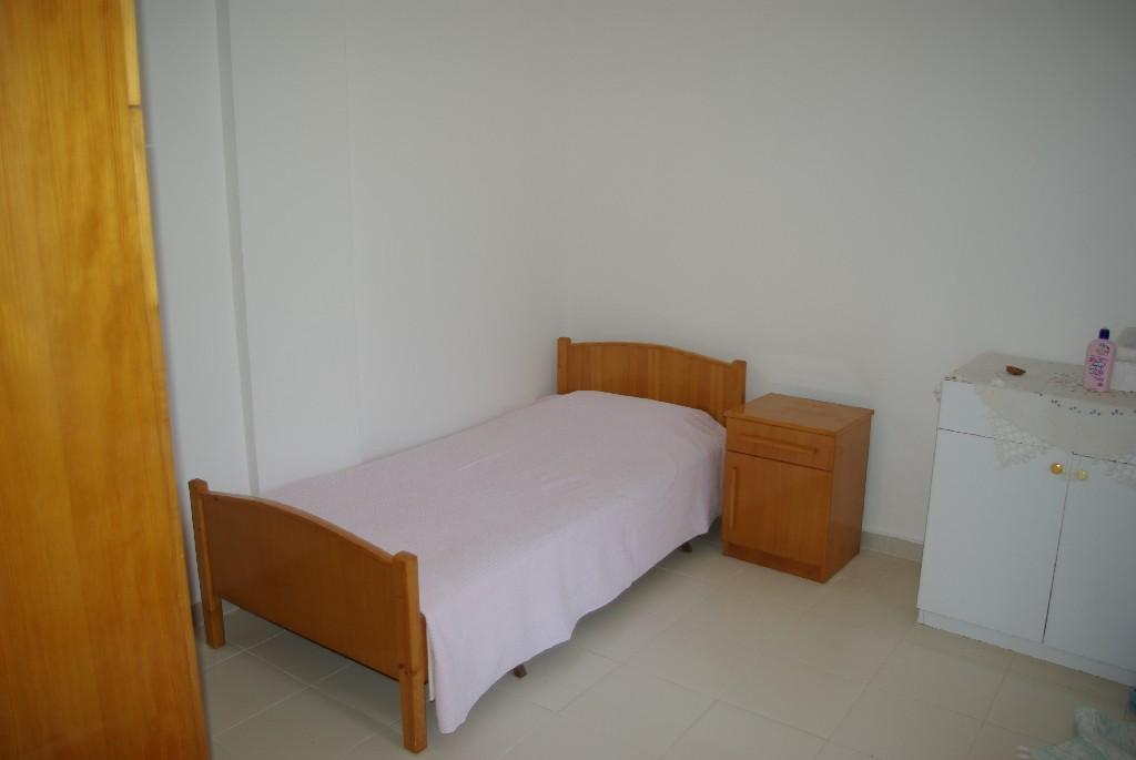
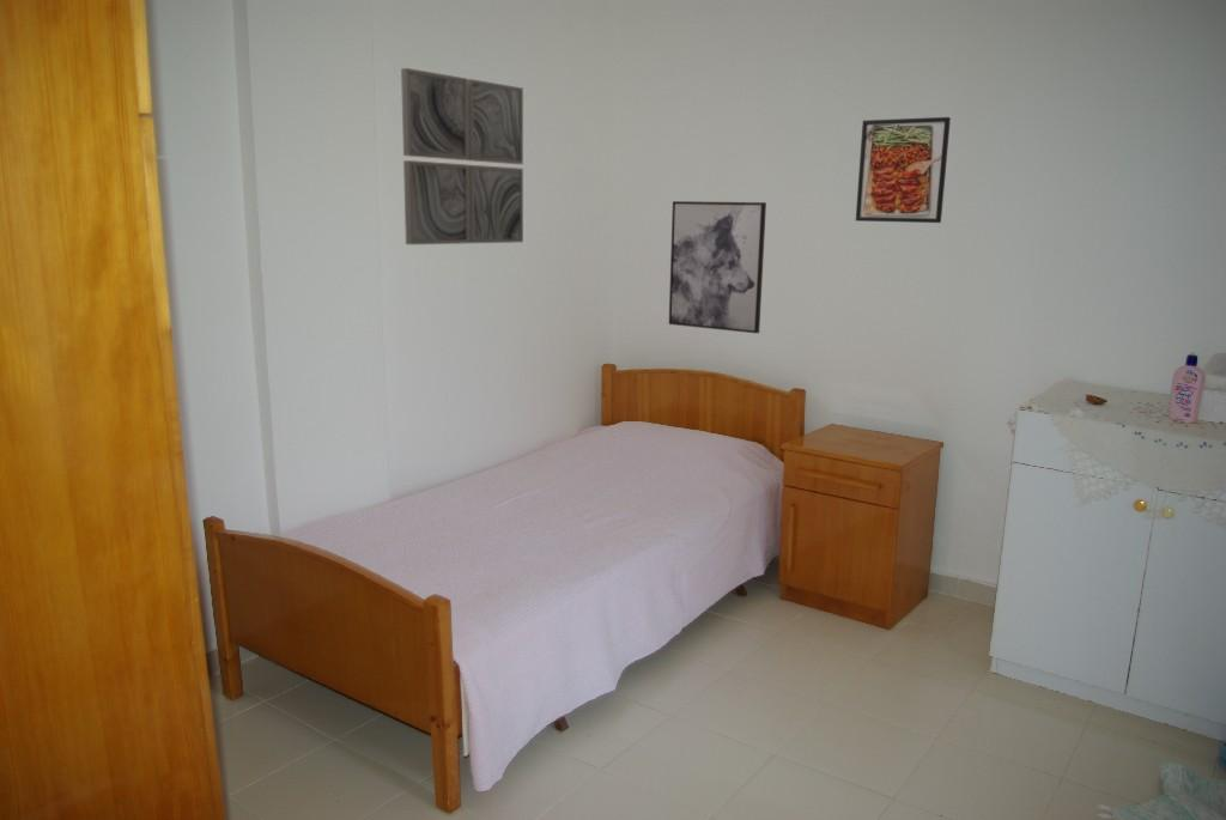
+ wall art (467, 159)
+ wall art (715, 266)
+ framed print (900, 170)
